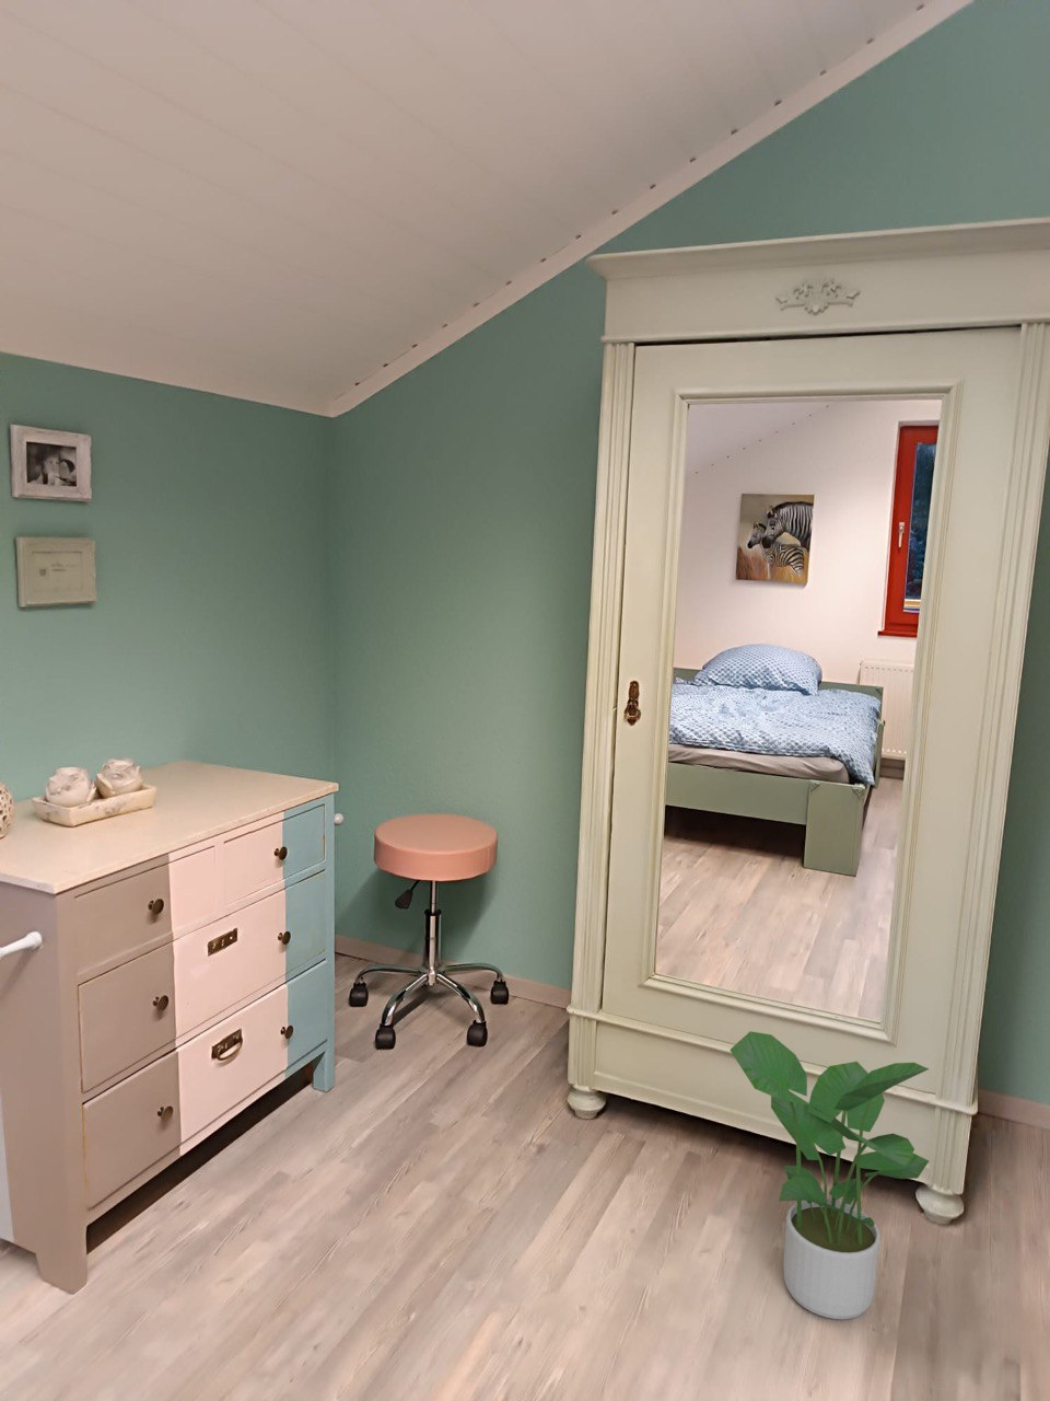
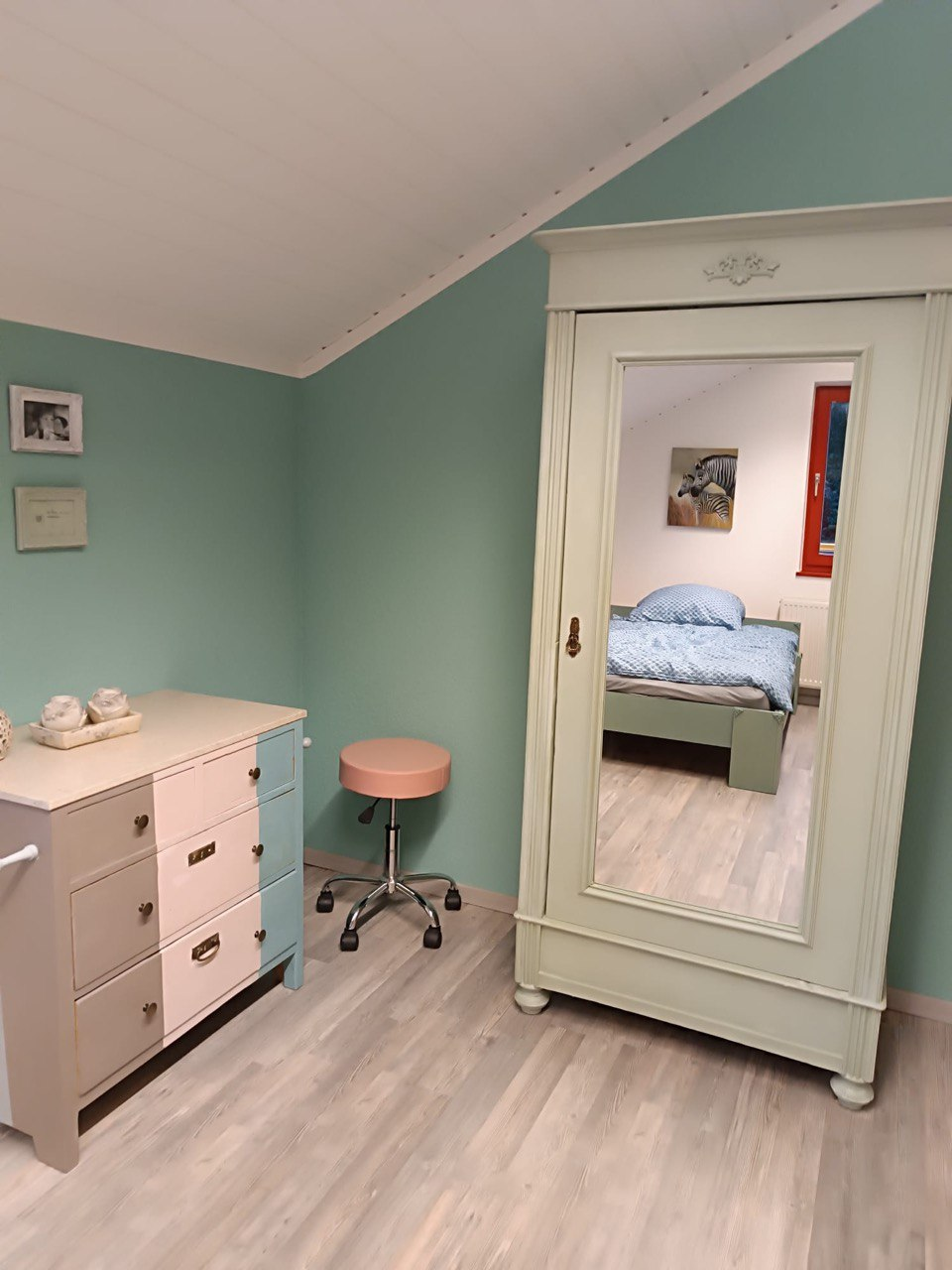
- potted plant (829, 1155)
